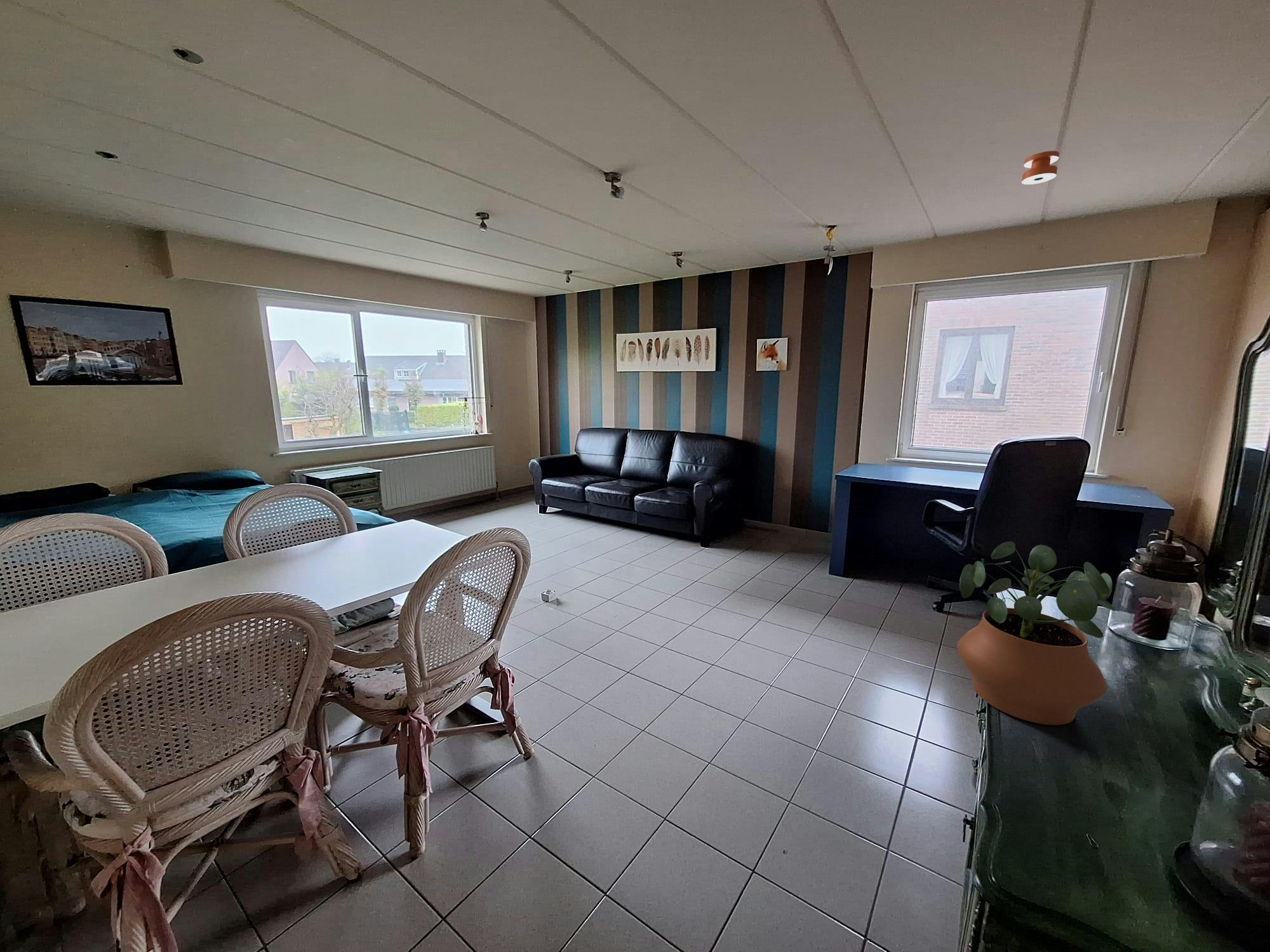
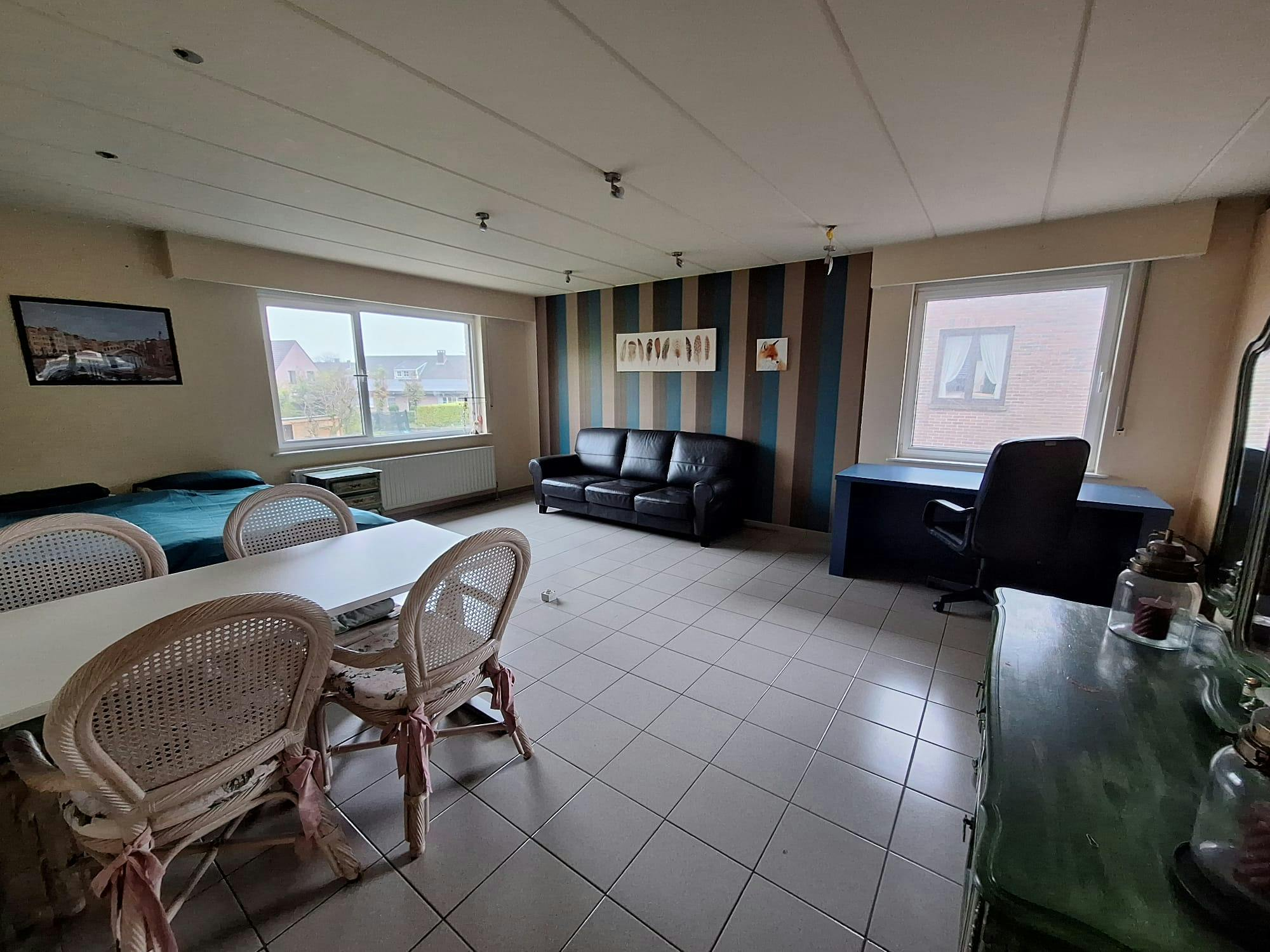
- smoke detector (1040, 168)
- potted plant (1033, 621)
